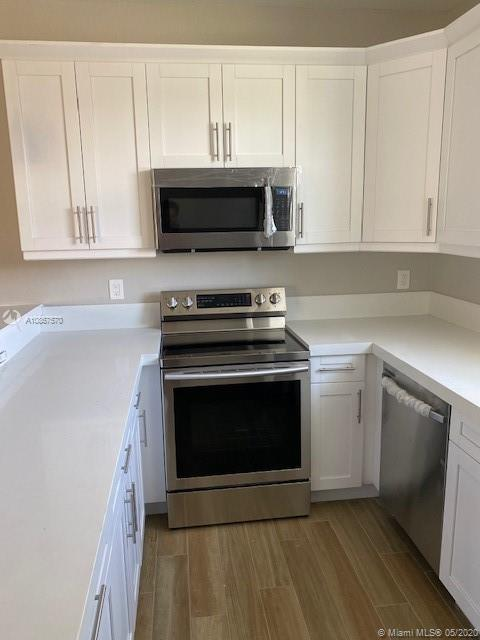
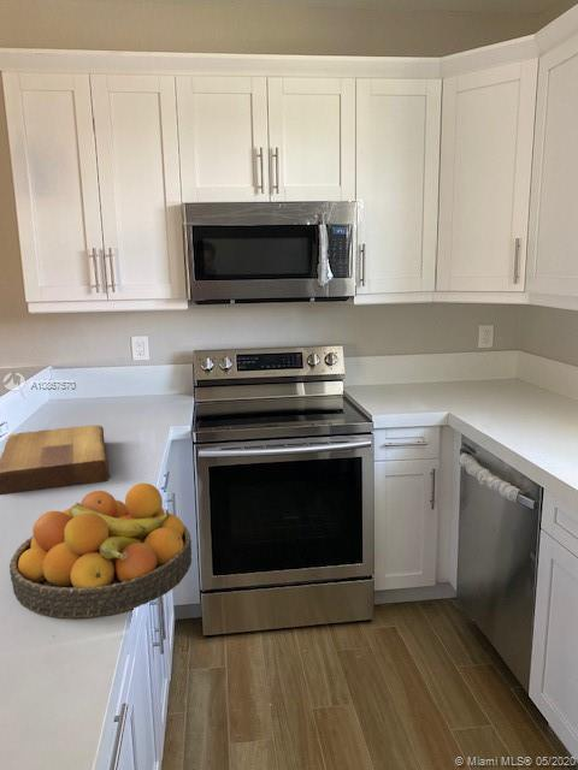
+ cutting board (55, 455)
+ fruit bowl (102, 533)
